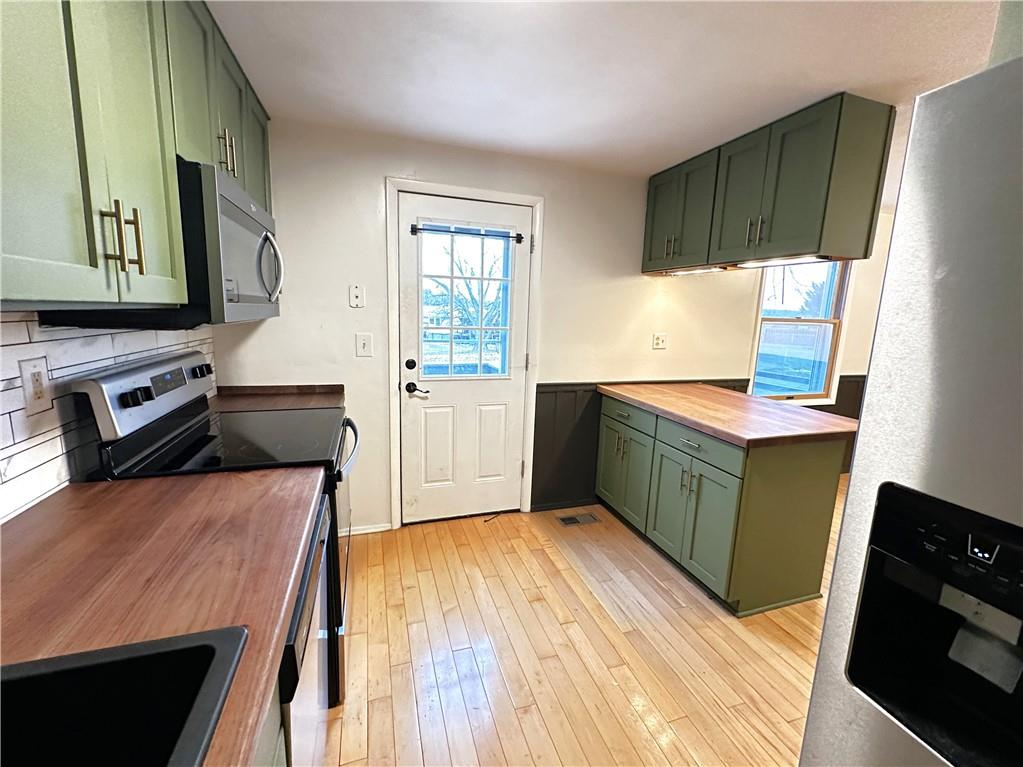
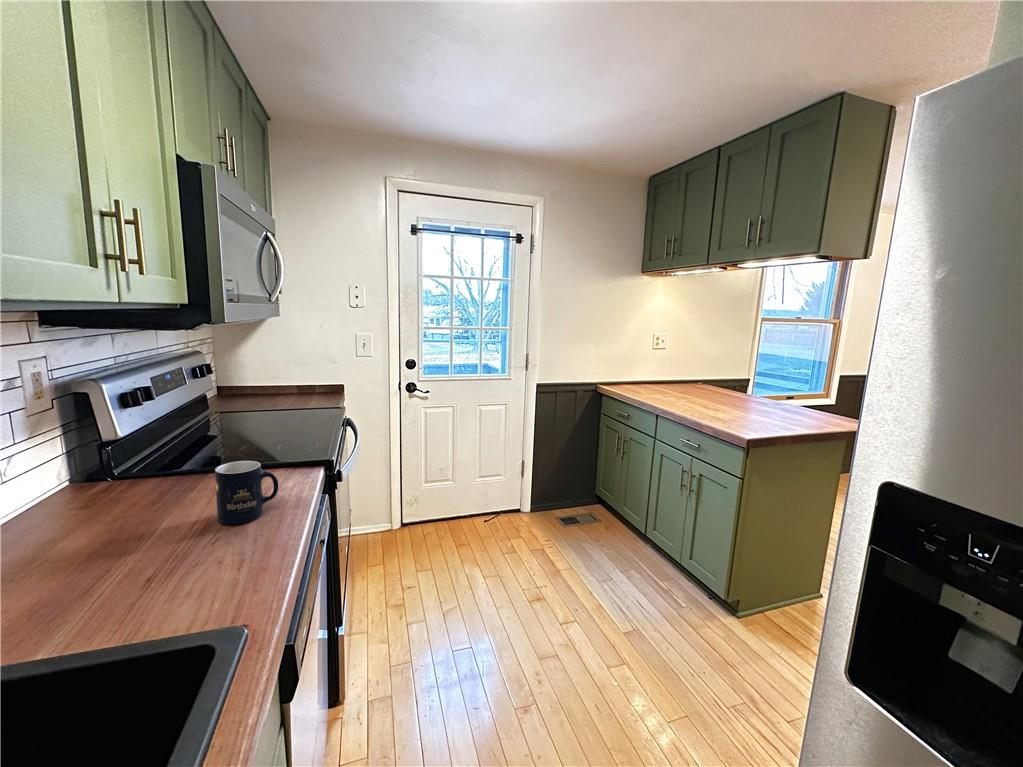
+ mug (247, 490)
